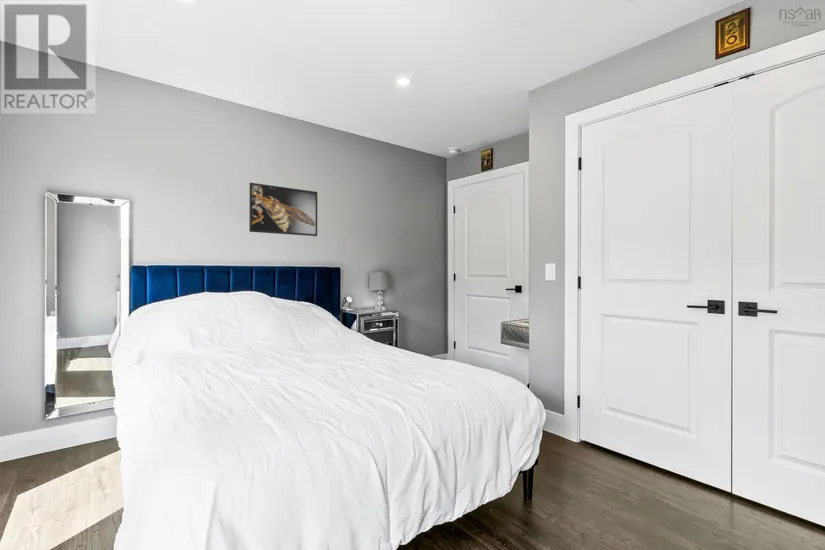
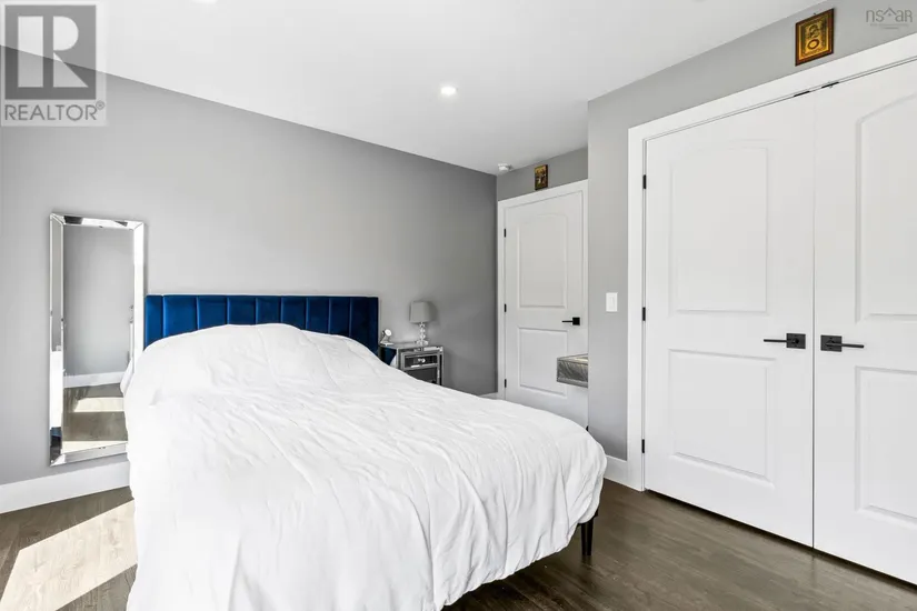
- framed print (285, 210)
